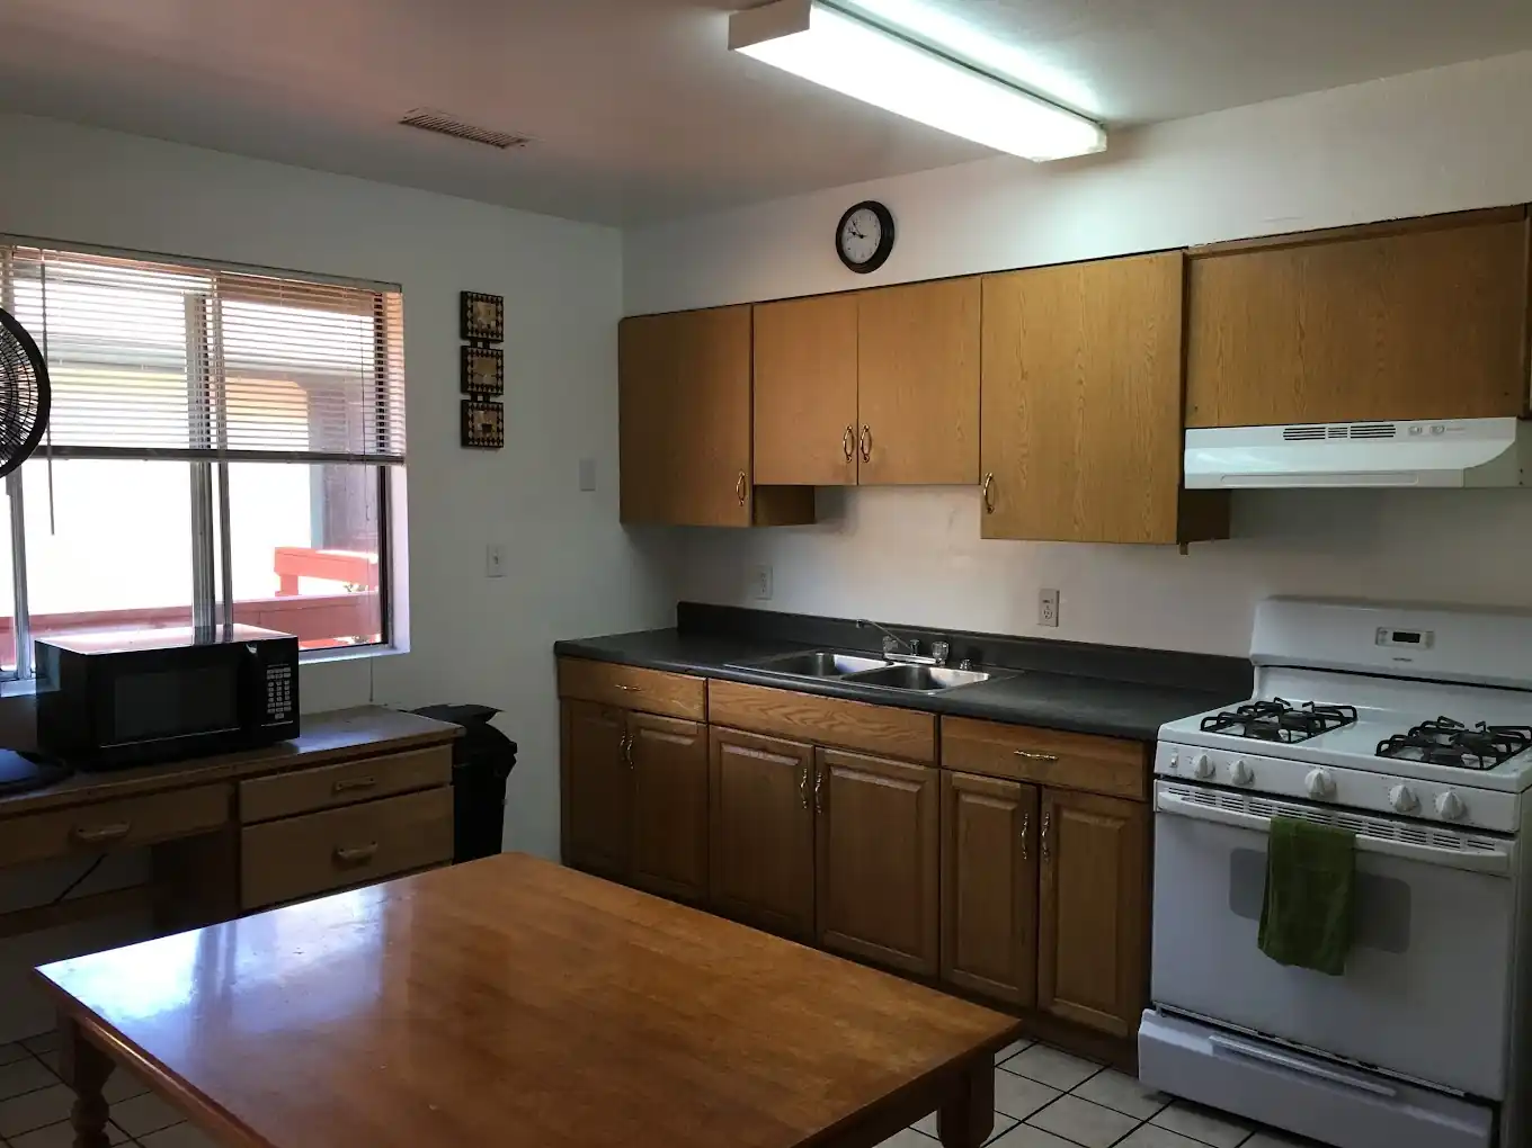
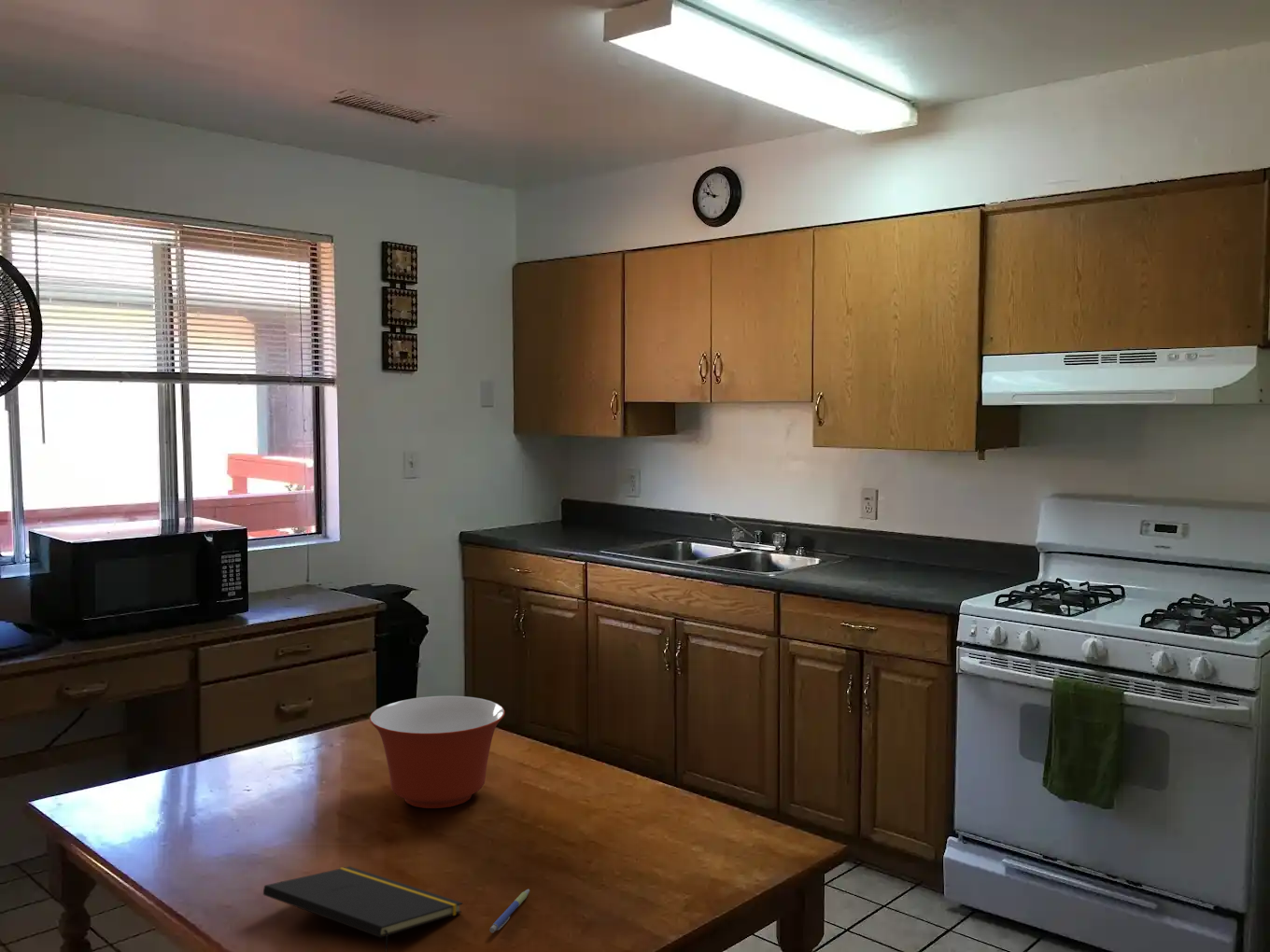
+ mixing bowl (438, 754)
+ pen (511, 908)
+ notepad (363, 899)
